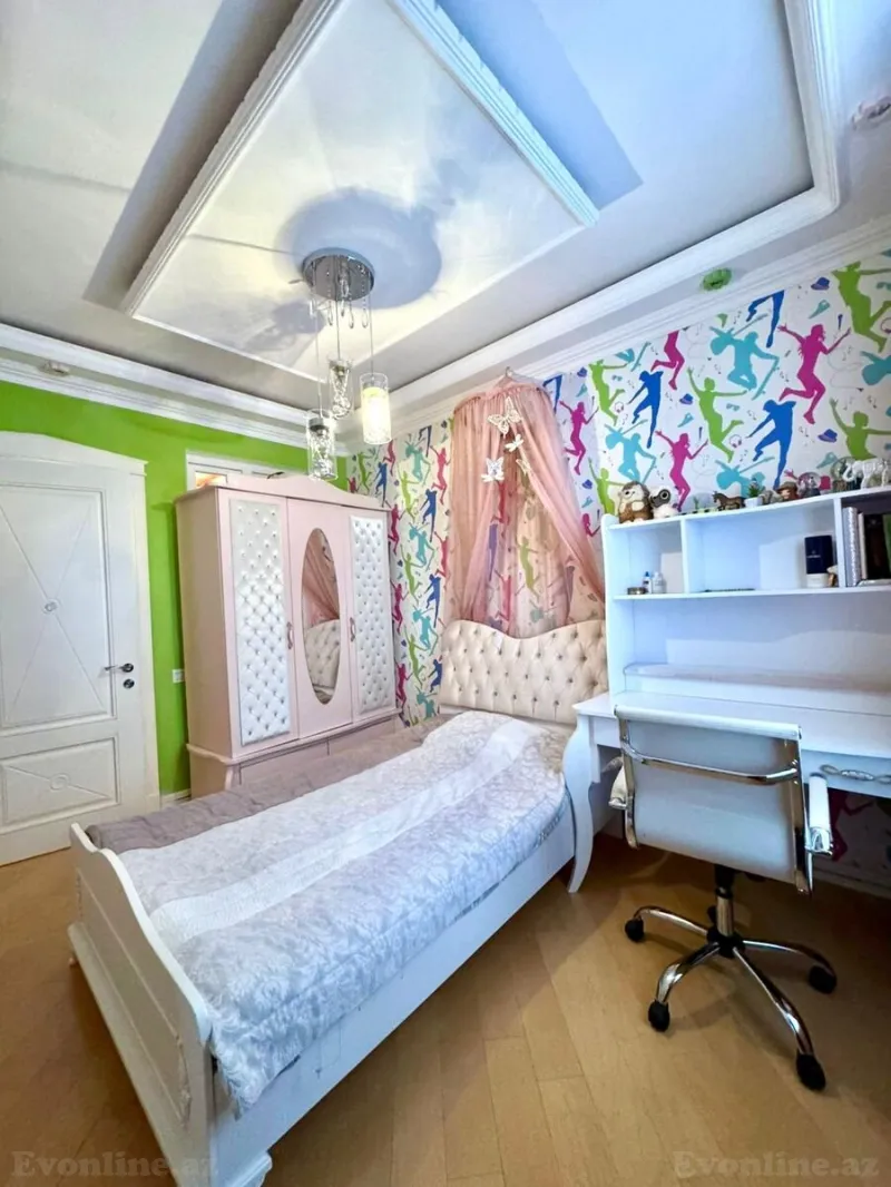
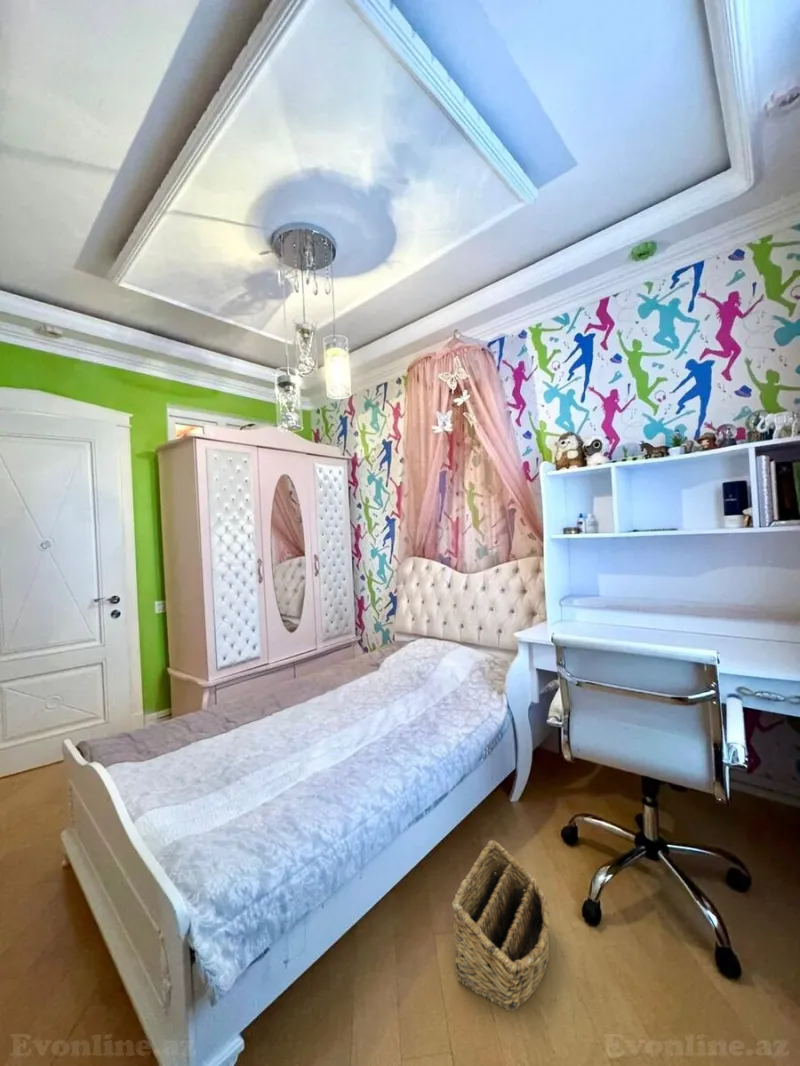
+ basket (507, 917)
